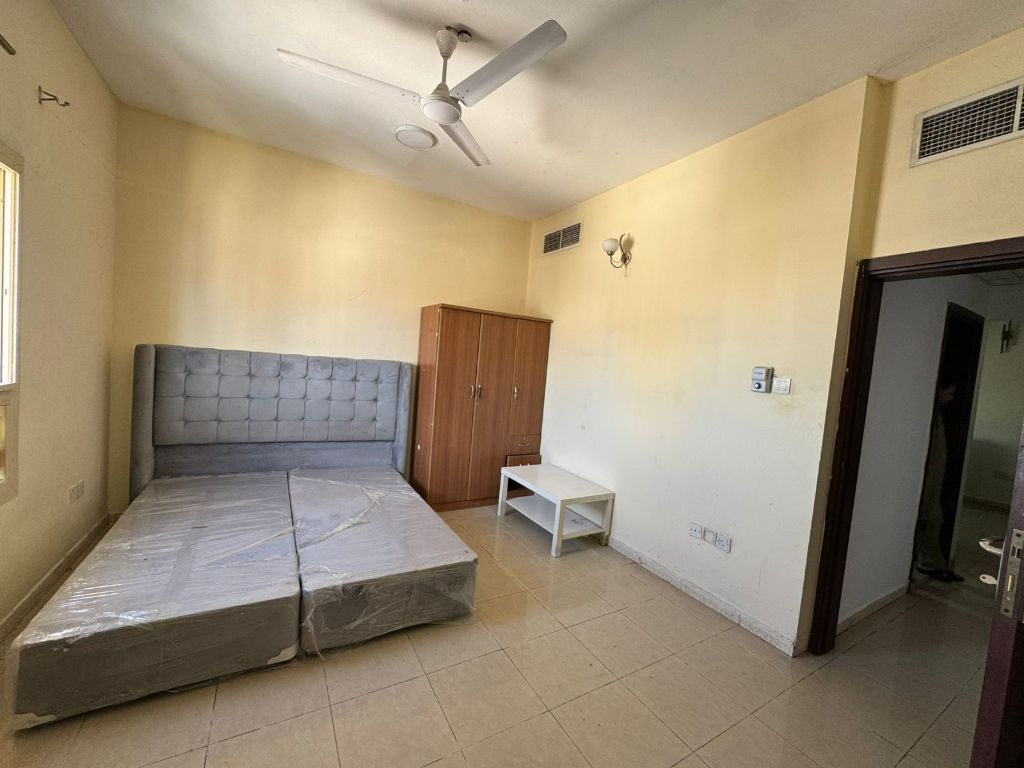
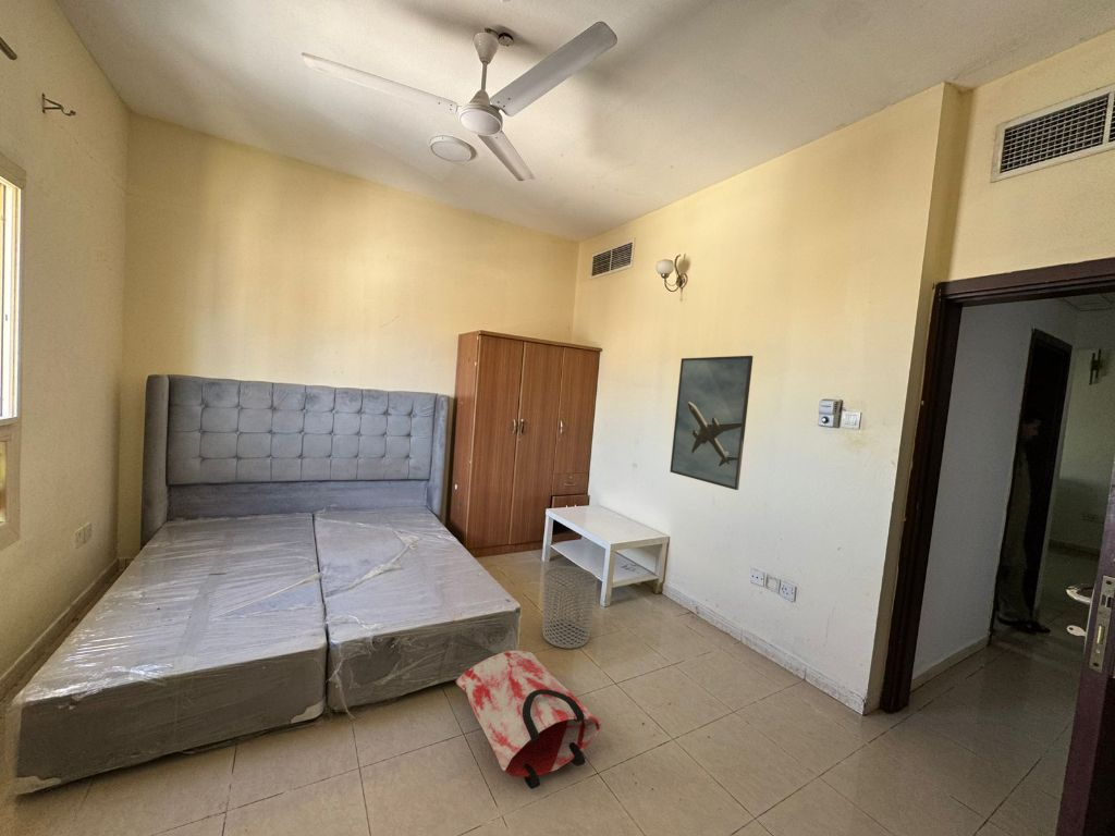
+ waste bin (568, 605)
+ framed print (708, 419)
+ bag (524, 699)
